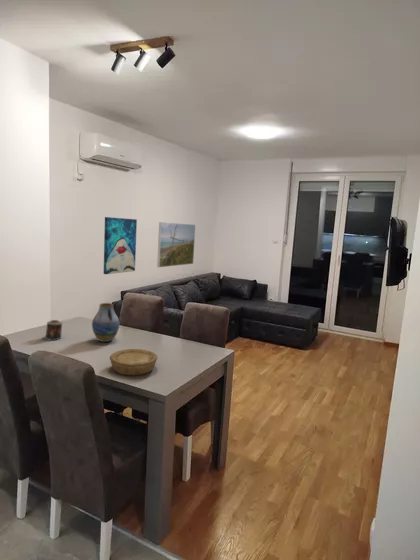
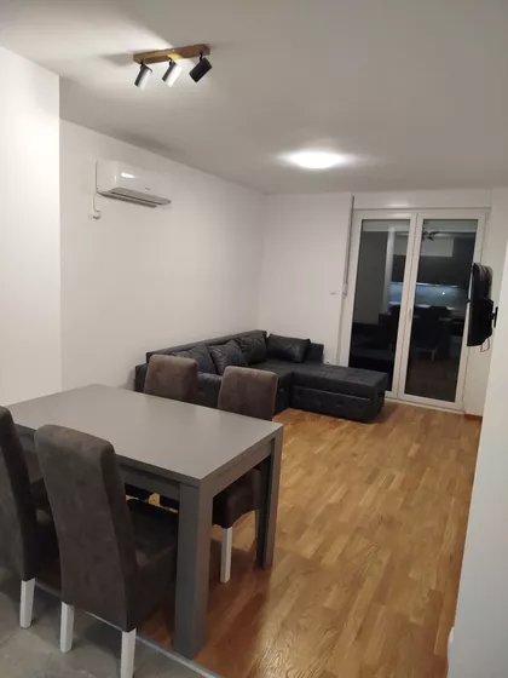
- candle (52, 329)
- bowl (133, 362)
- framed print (177, 244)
- vase (105, 322)
- wall art (120, 245)
